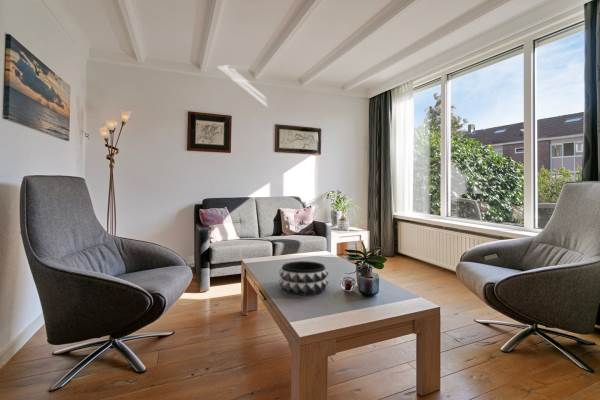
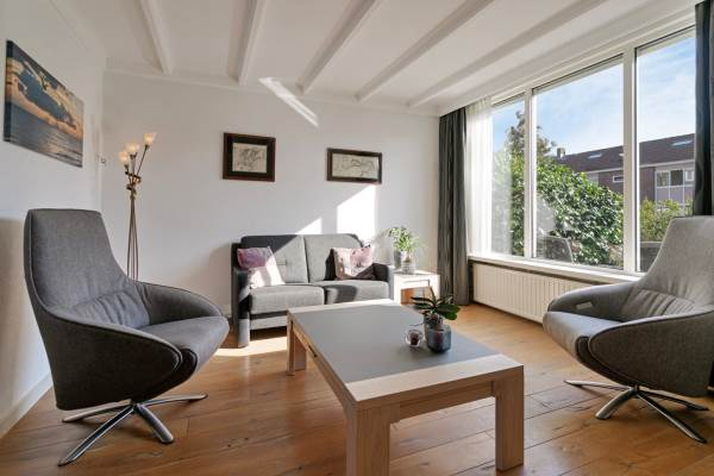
- decorative bowl (303, 277)
